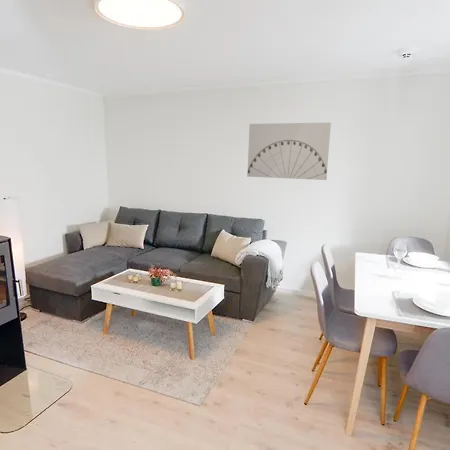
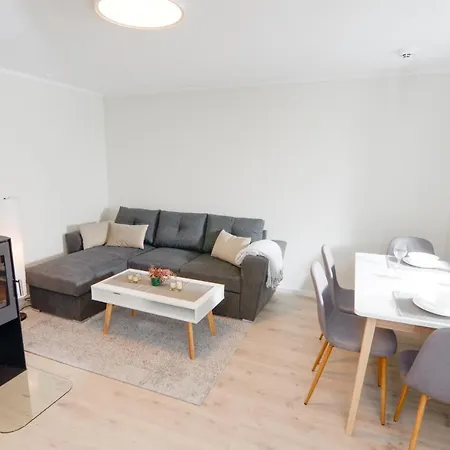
- wall art (286, 151)
